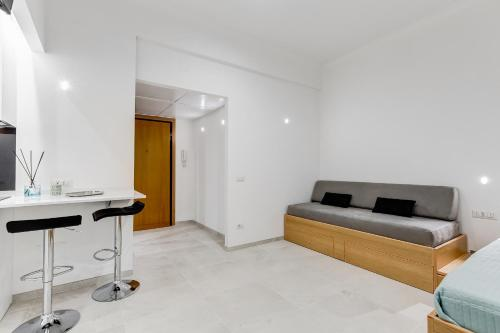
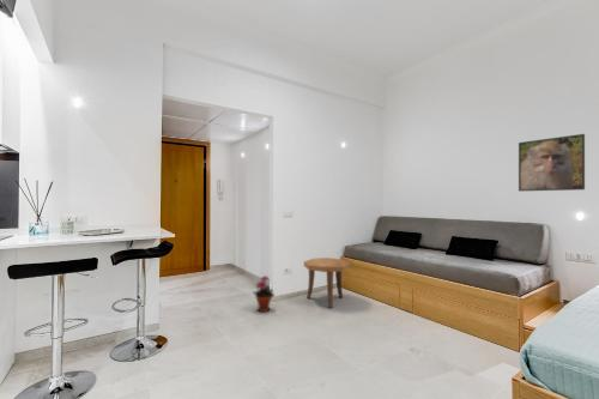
+ potted plant (264, 292)
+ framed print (549, 164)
+ side table (327, 280)
